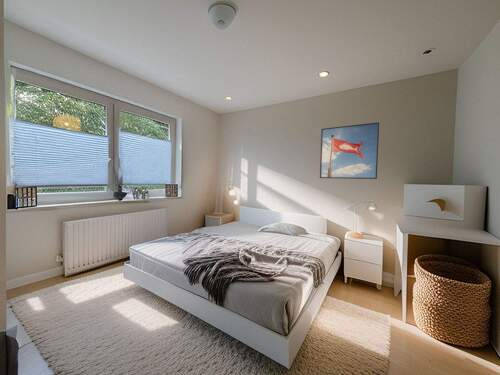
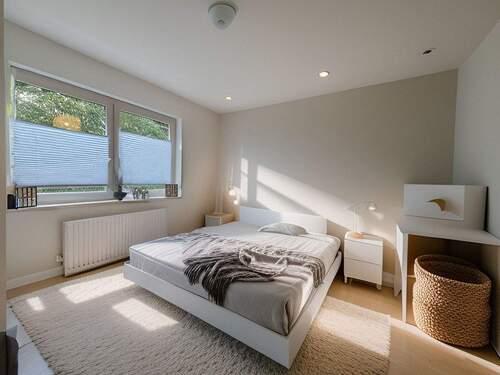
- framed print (347, 152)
